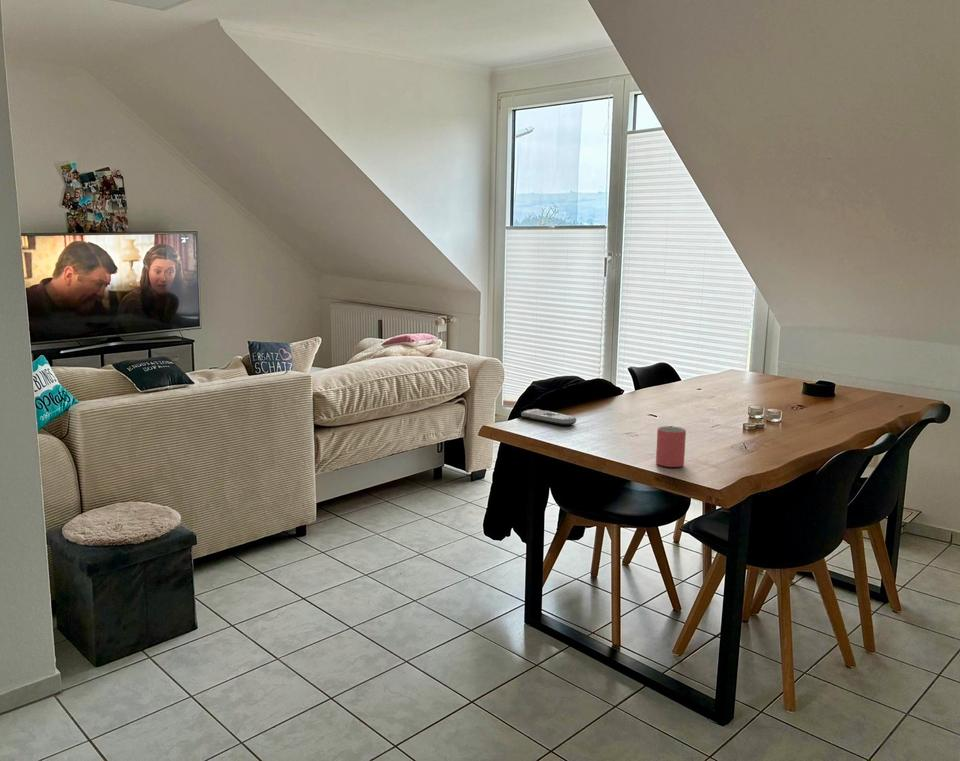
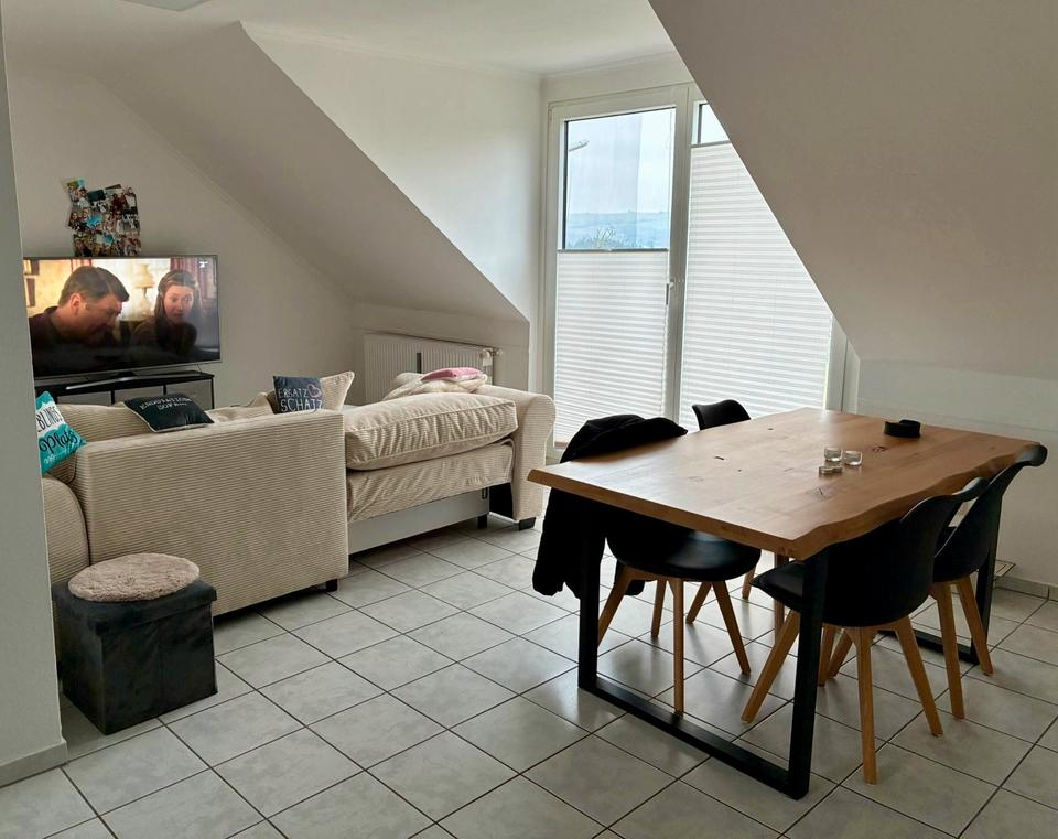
- remote control (549, 417)
- mug (673, 445)
